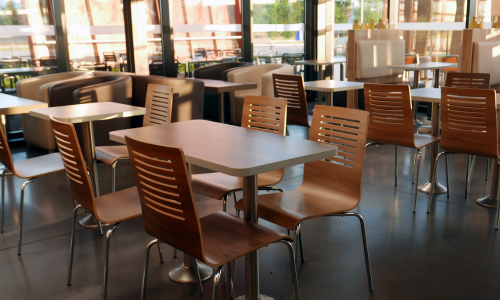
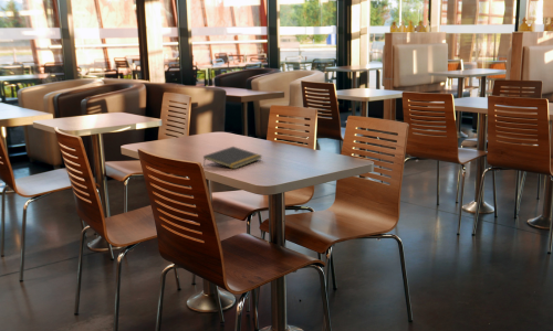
+ notepad (233, 157)
